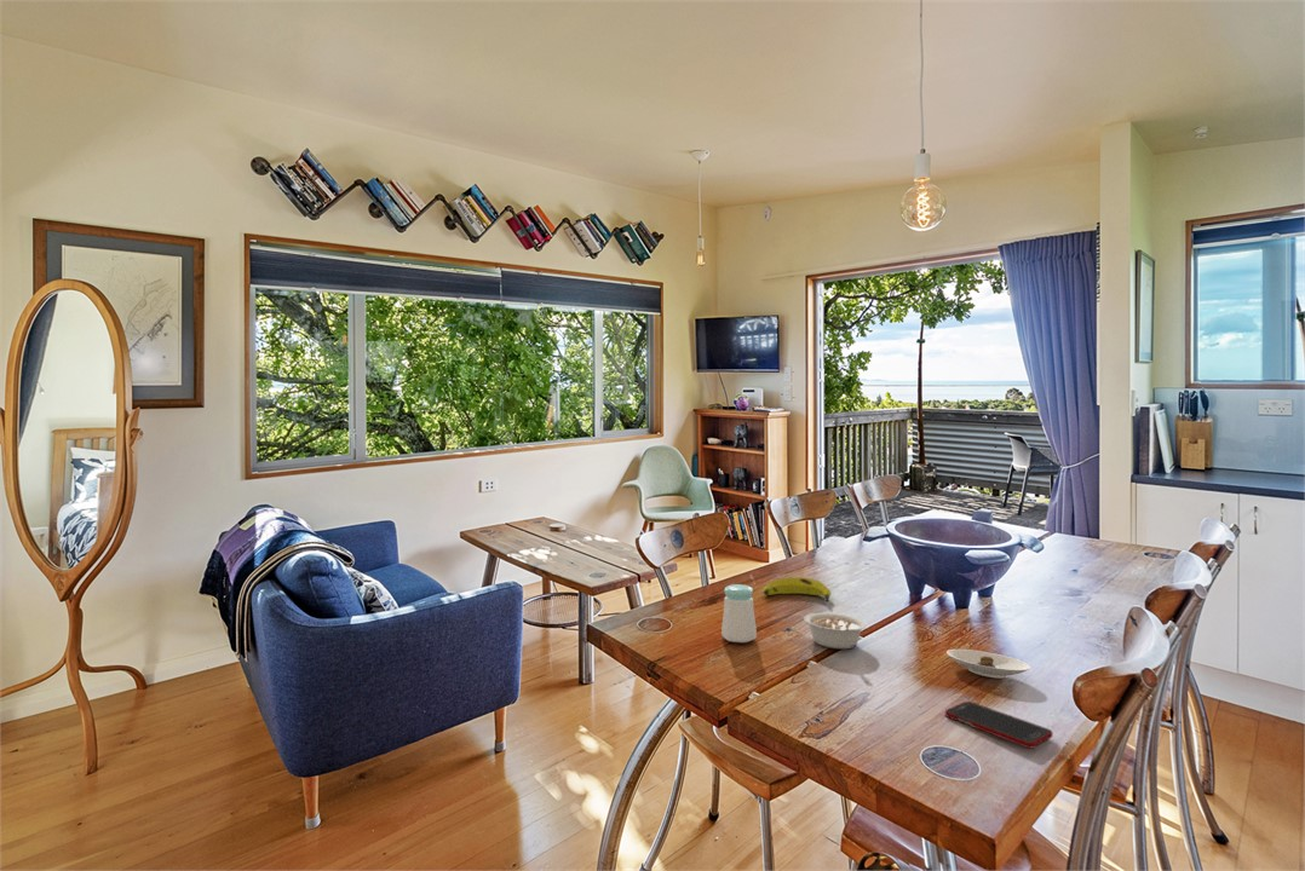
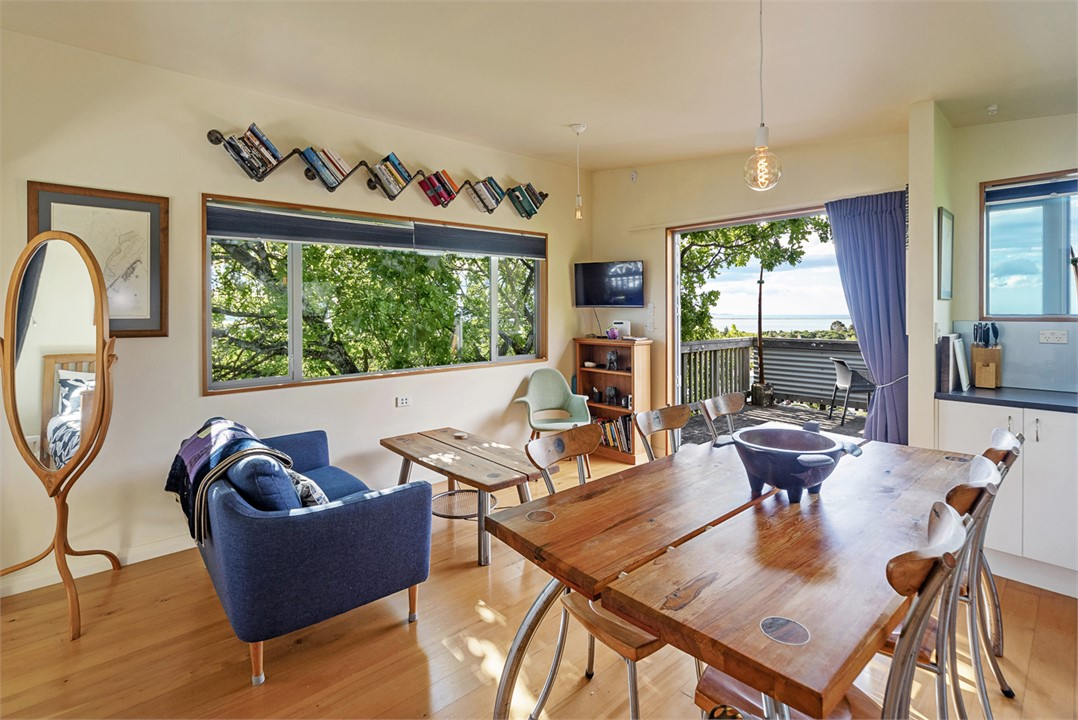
- cell phone (996, 723)
- legume (837, 629)
- banana (797, 589)
- salt shaker (738, 612)
- saucer (987, 664)
